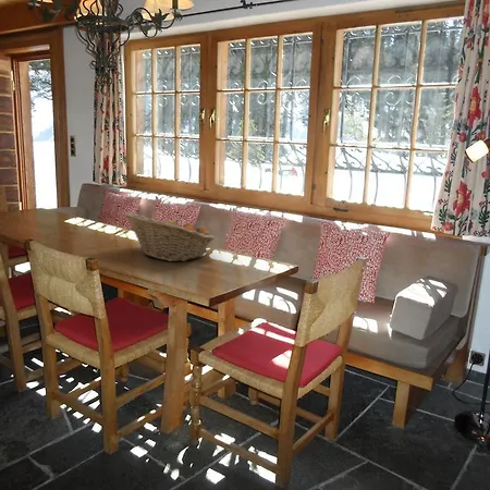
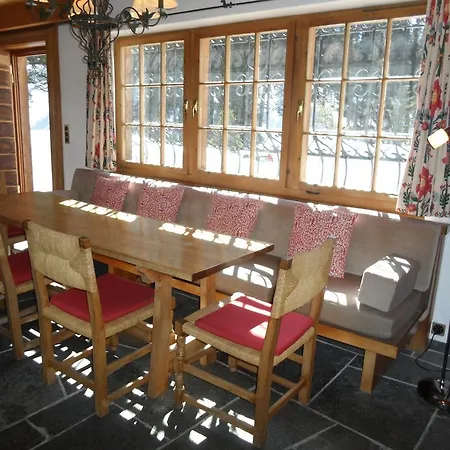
- fruit basket (169, 233)
